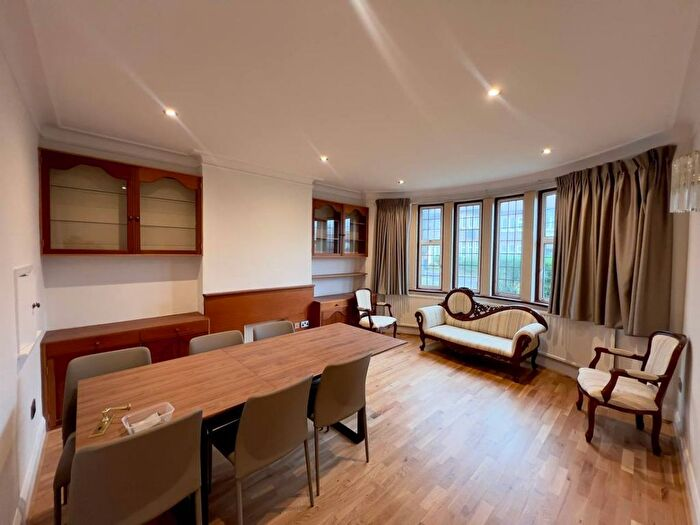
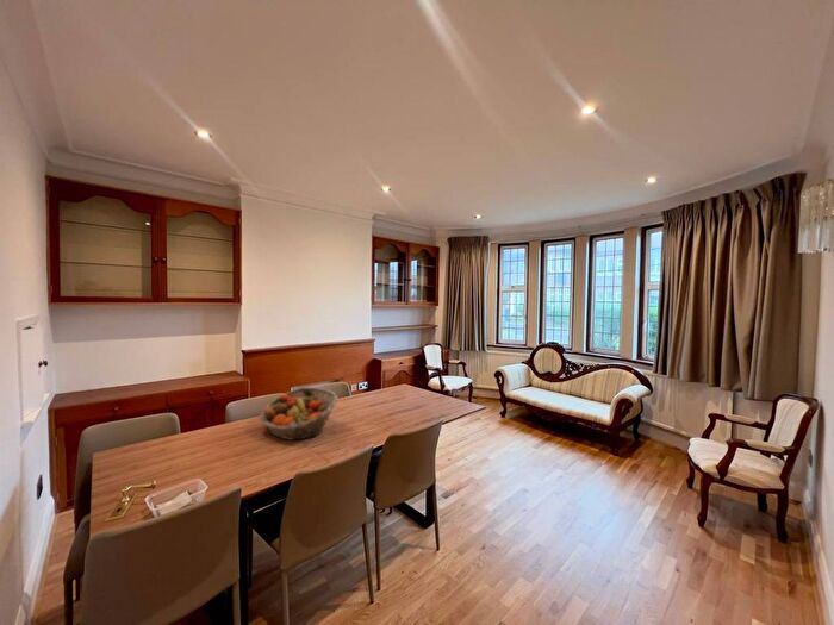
+ fruit basket (299, 412)
